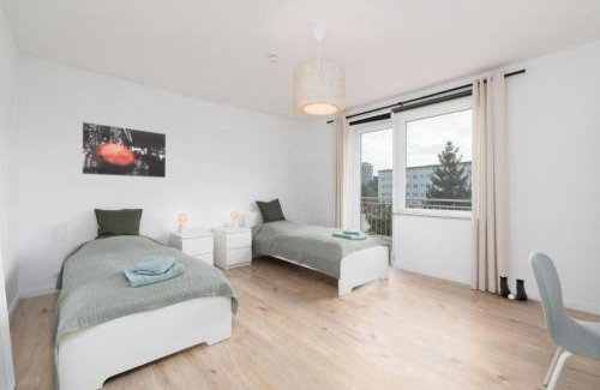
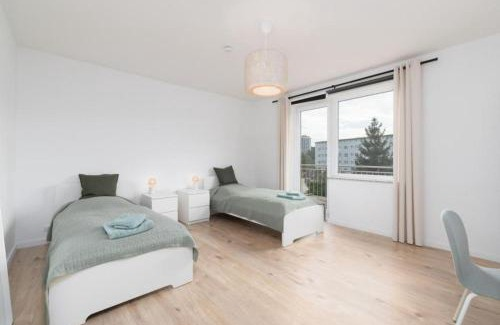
- wall art (127, 151)
- boots (516, 286)
